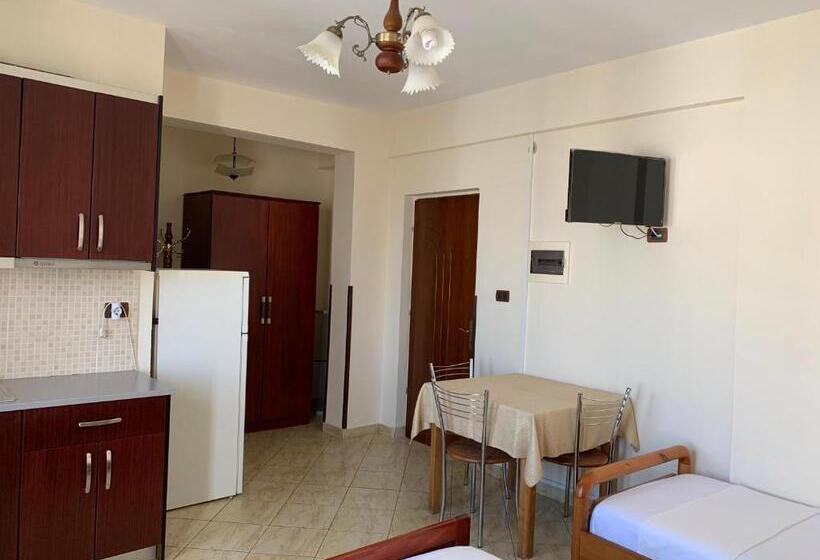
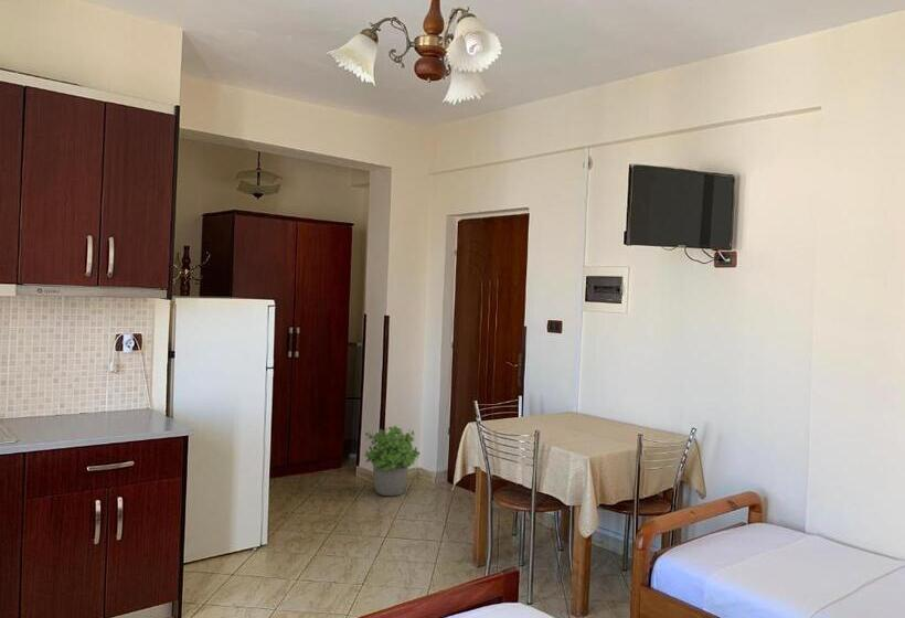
+ potted plant (392, 458)
